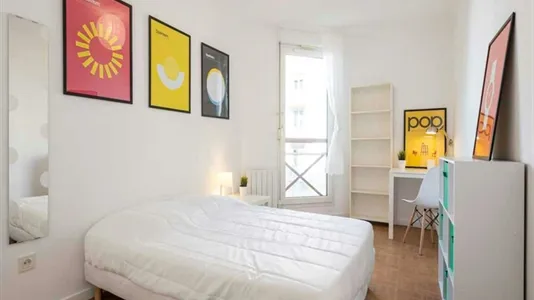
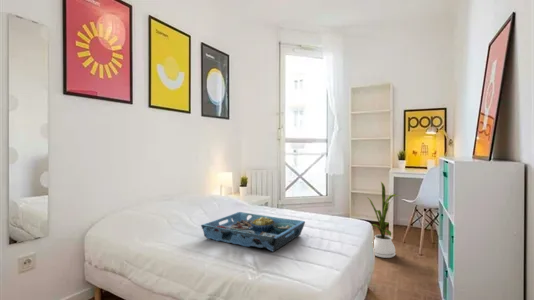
+ house plant (383, 218)
+ serving tray (254, 228)
